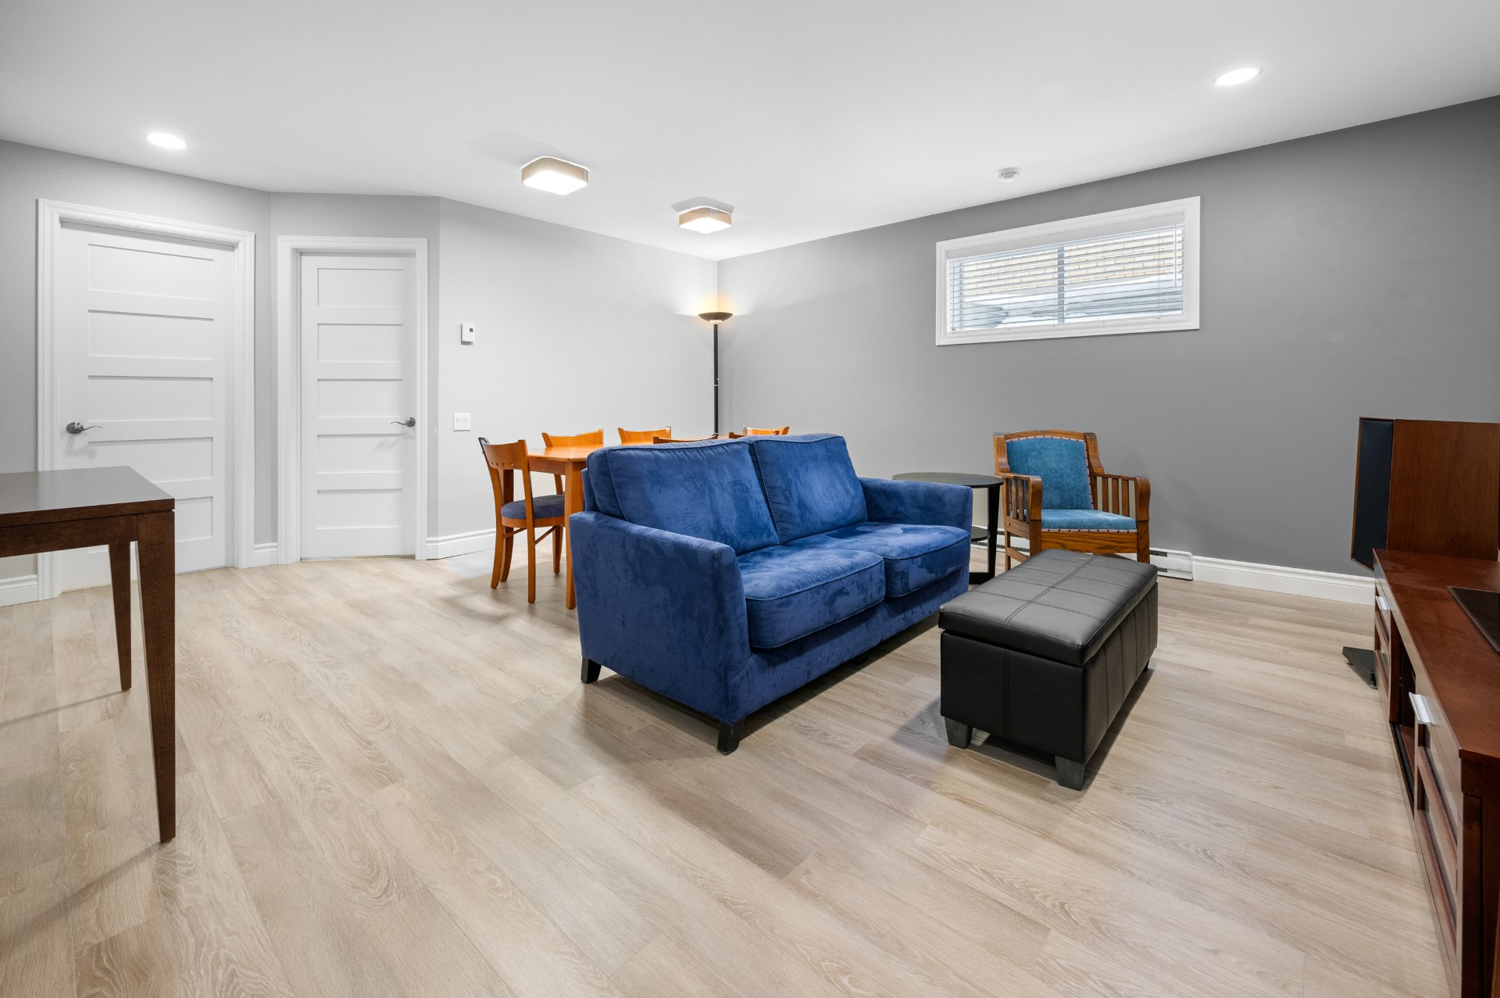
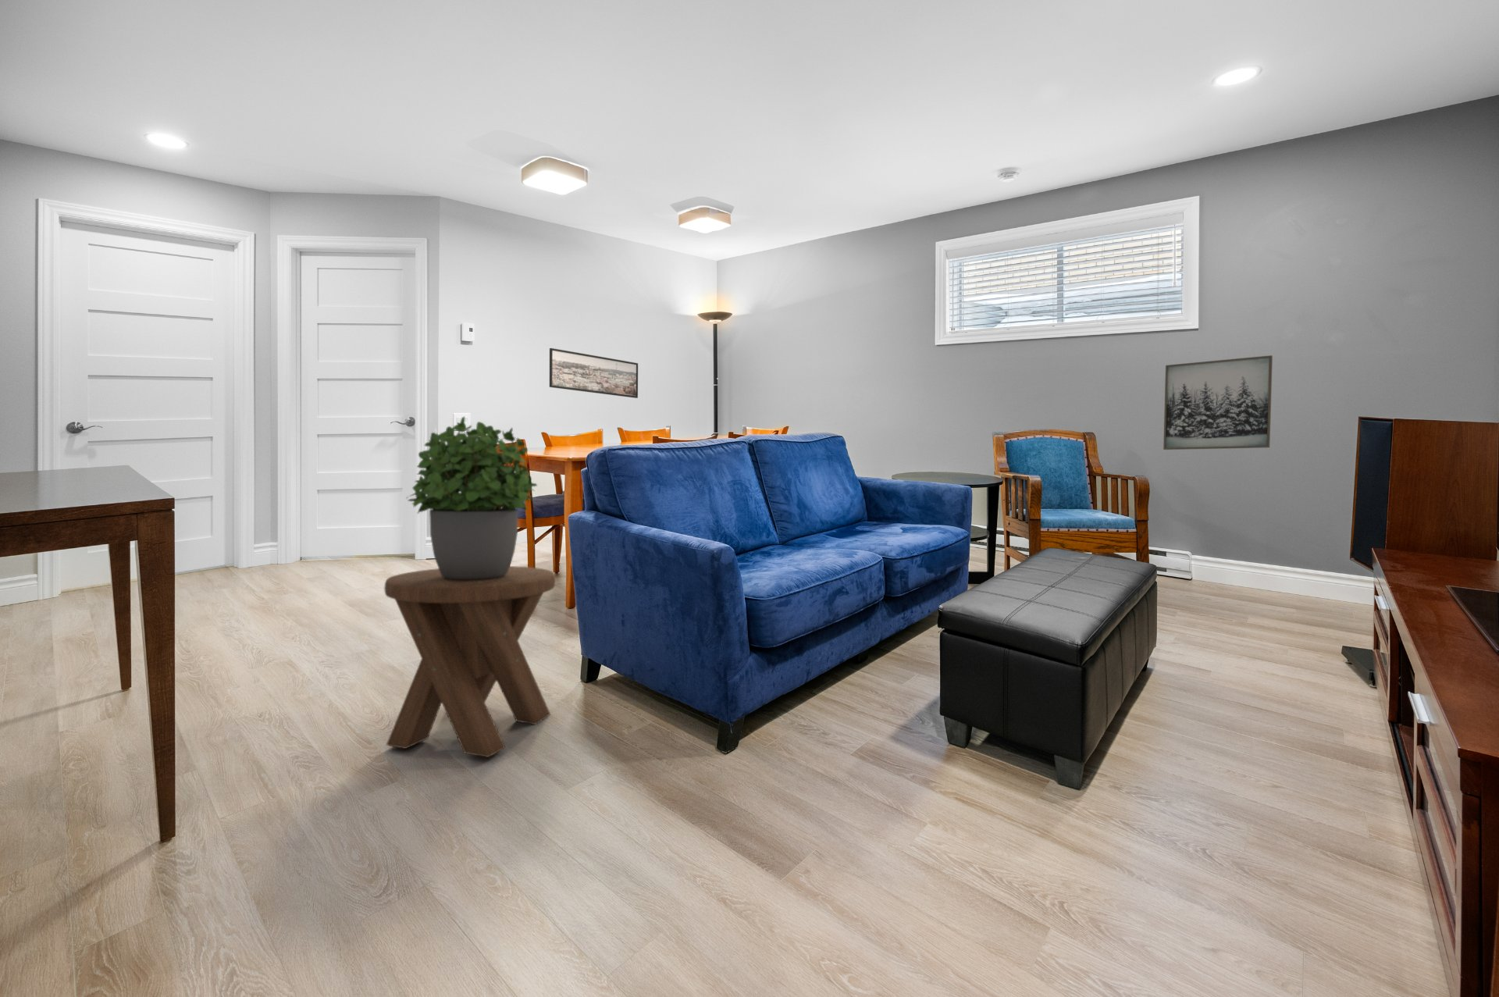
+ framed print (595, 374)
+ potted plant (474, 496)
+ wall art (1215, 404)
+ music stool (473, 653)
